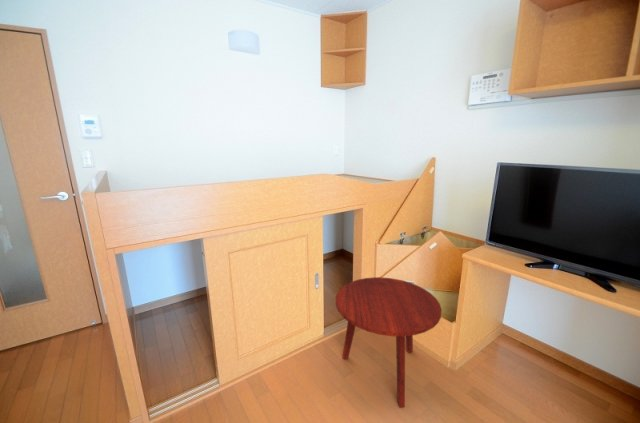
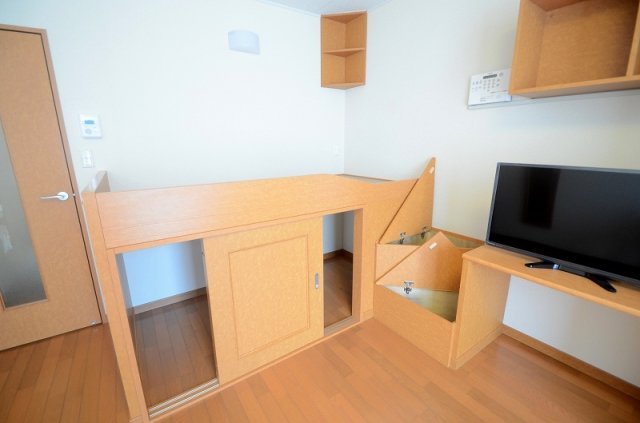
- side table (384, 334)
